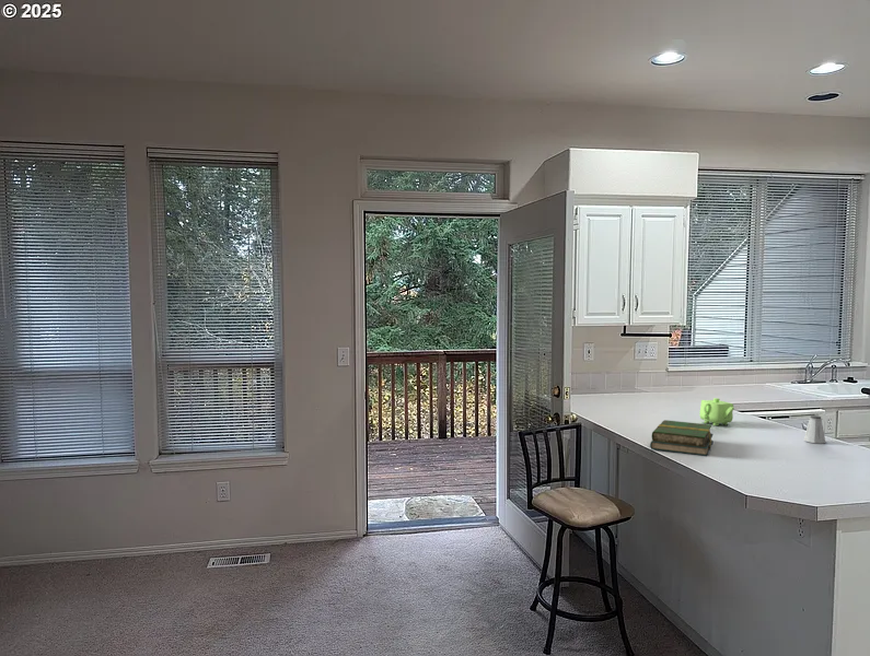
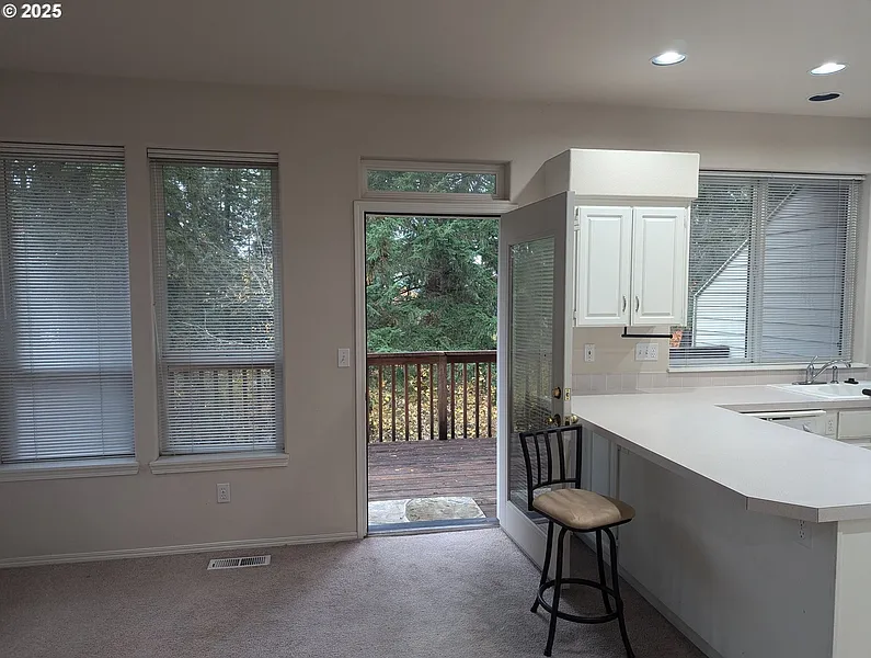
- saltshaker (814, 429)
- book (682, 436)
- teapot (718, 410)
